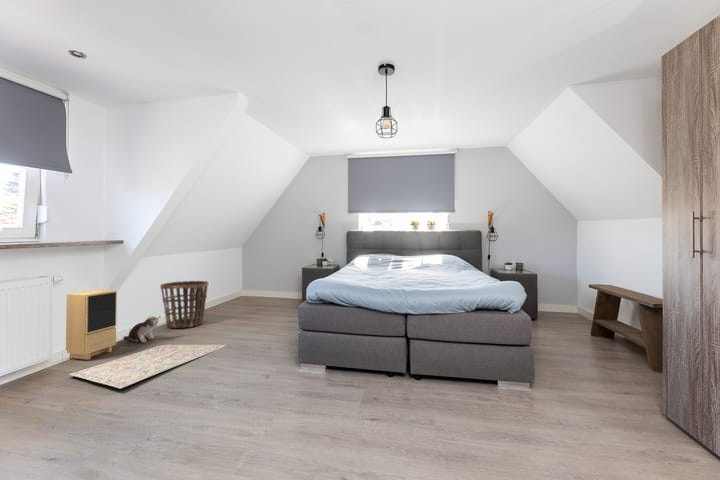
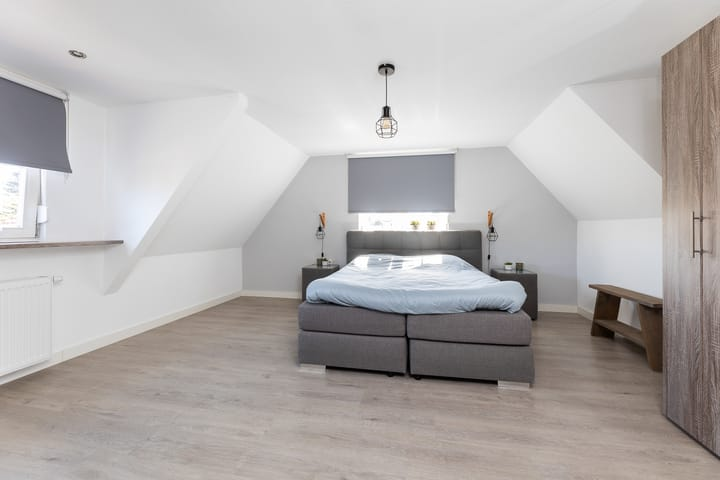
- speaker (92, 323)
- rug (171, 353)
- plush toy (141, 327)
- basket (185, 303)
